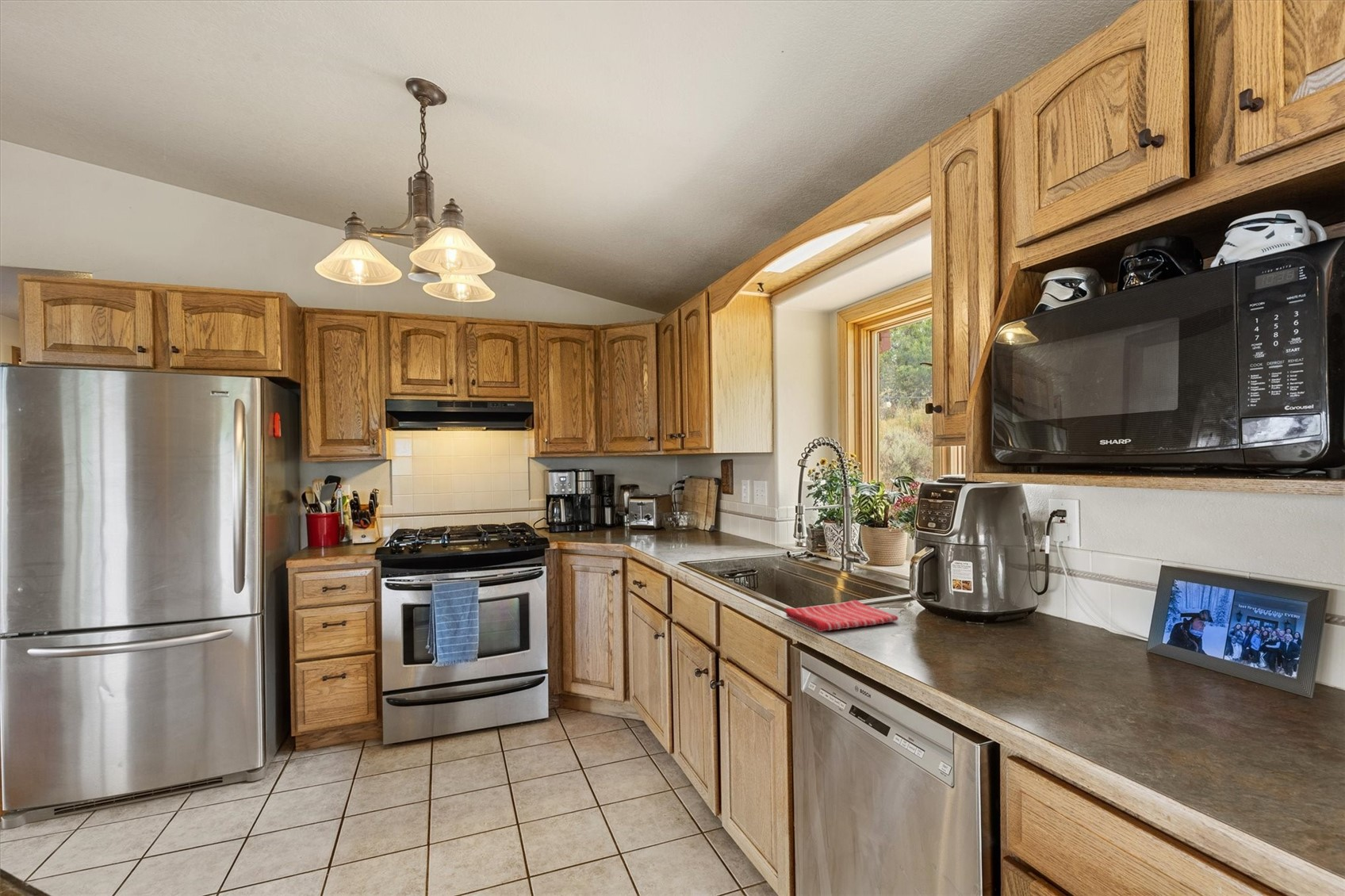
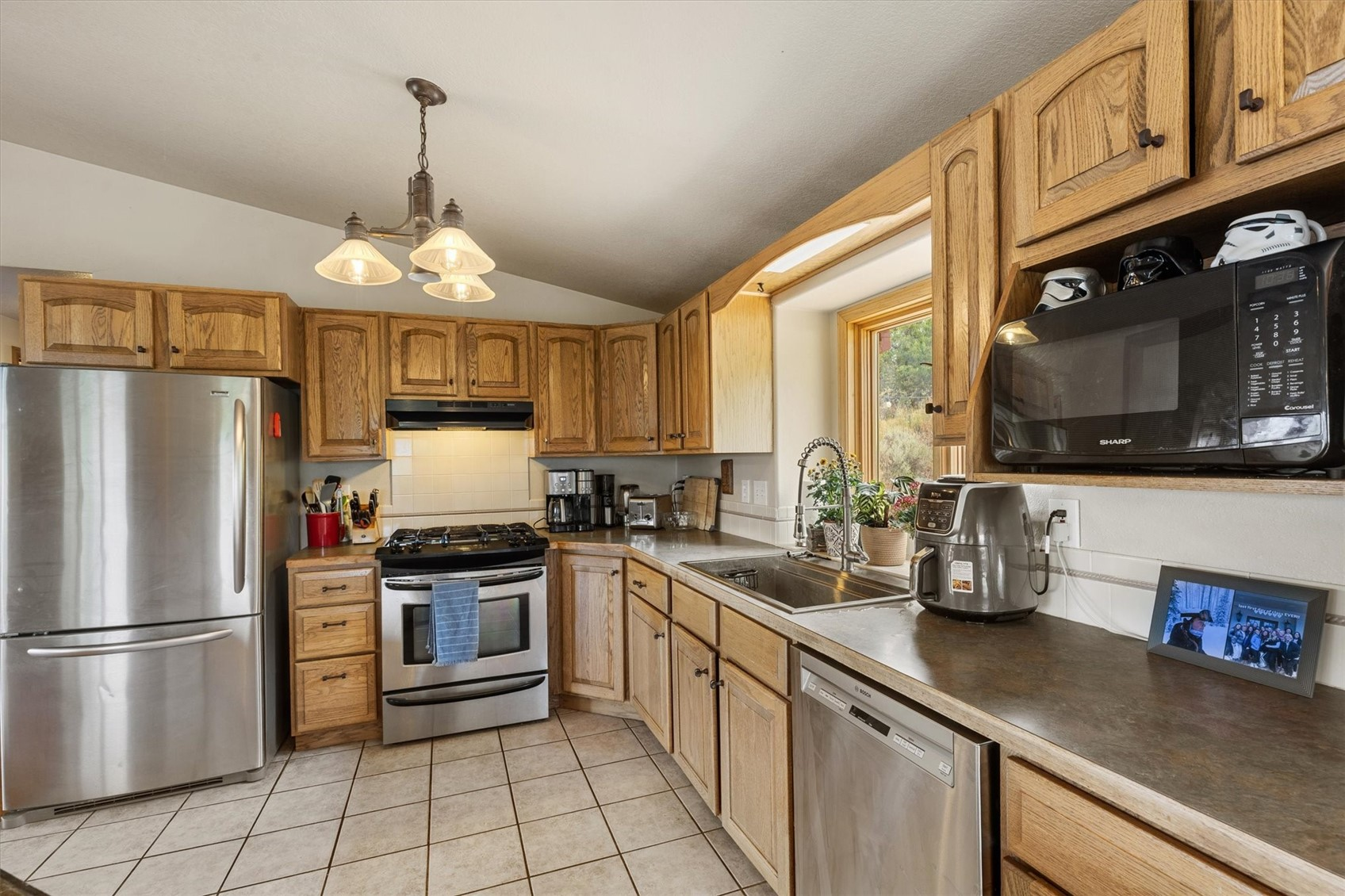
- dish towel (839, 615)
